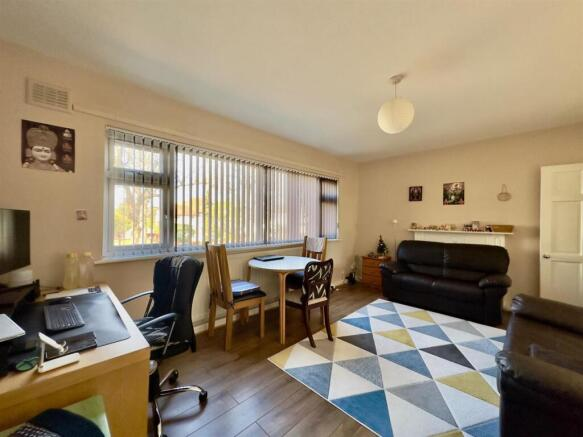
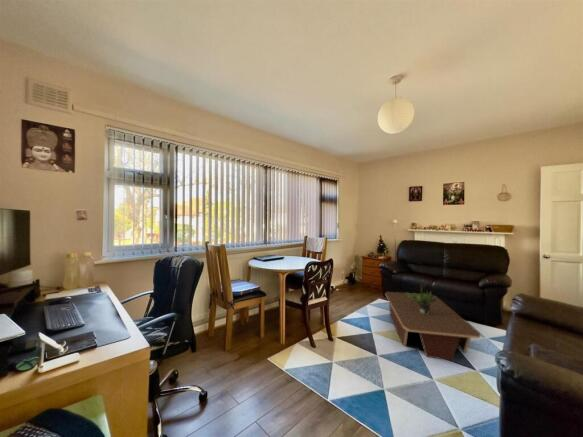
+ coffee table (422, 320)
+ potted plant (420, 298)
